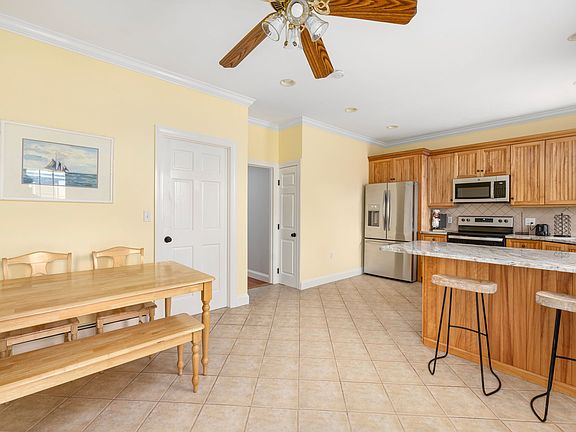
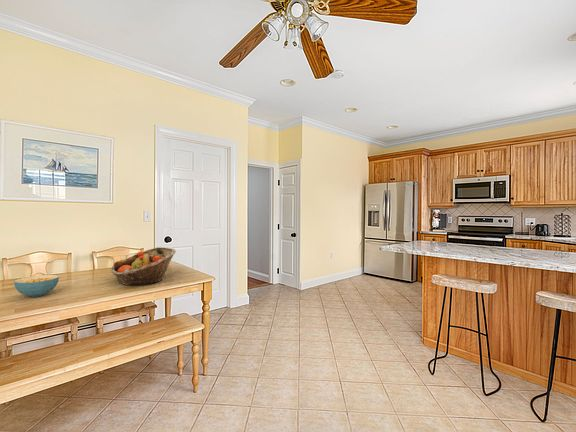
+ fruit basket (144, 264)
+ cereal bowl (37, 287)
